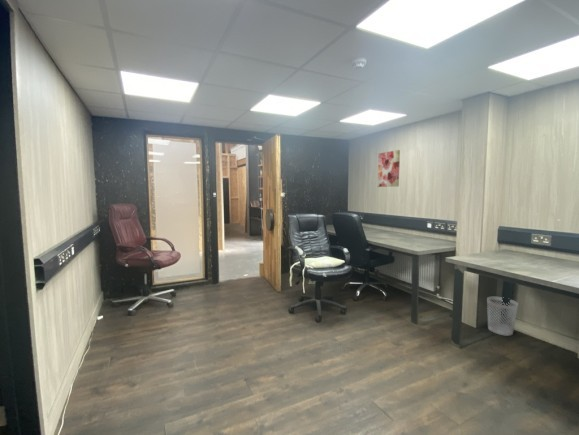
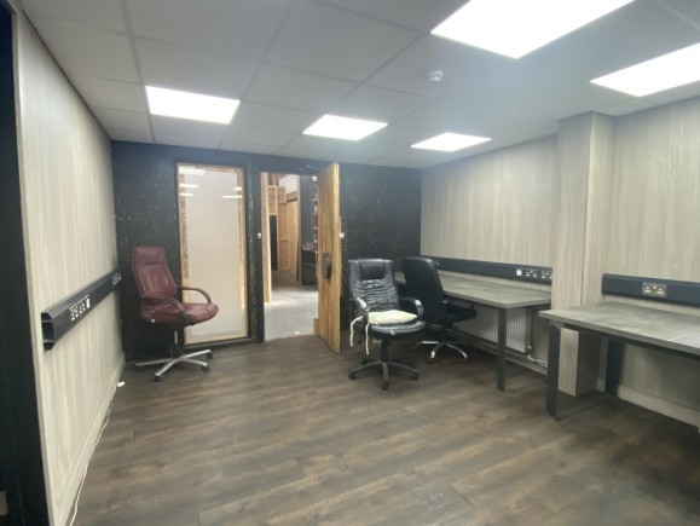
- wastebasket (501, 315)
- wall art (388, 169)
